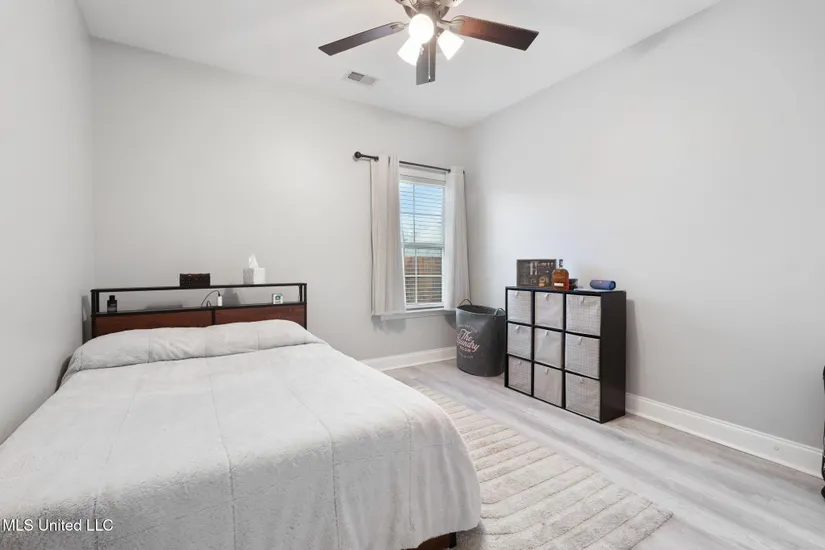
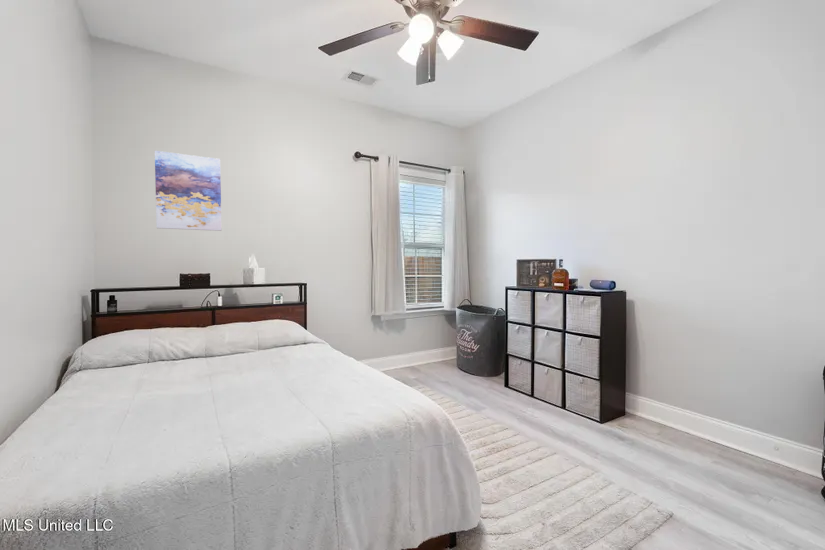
+ wall art (189, 192)
